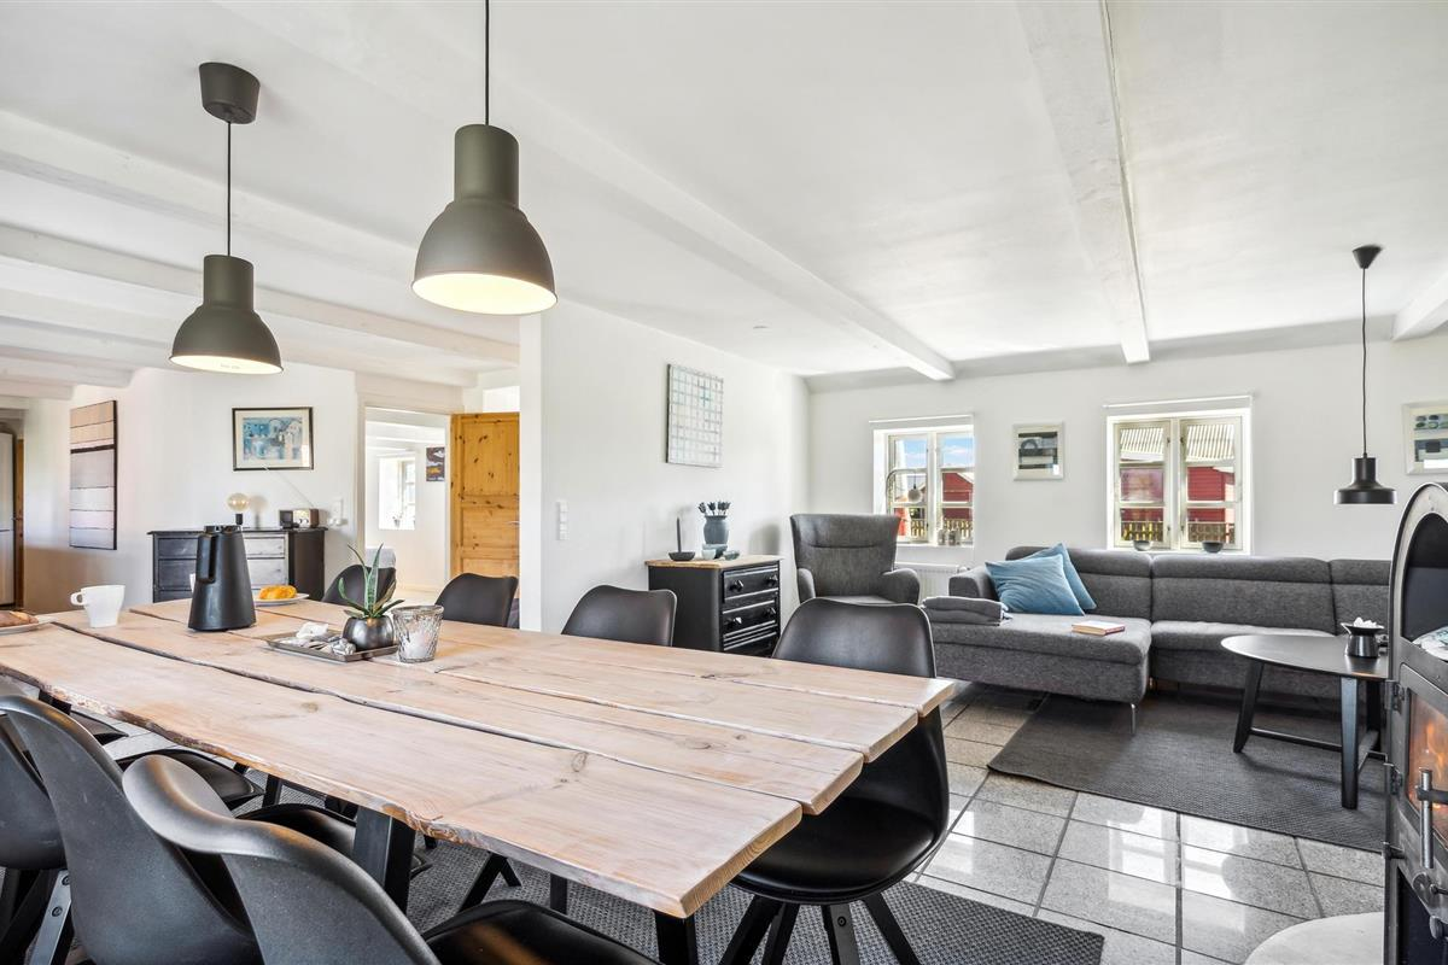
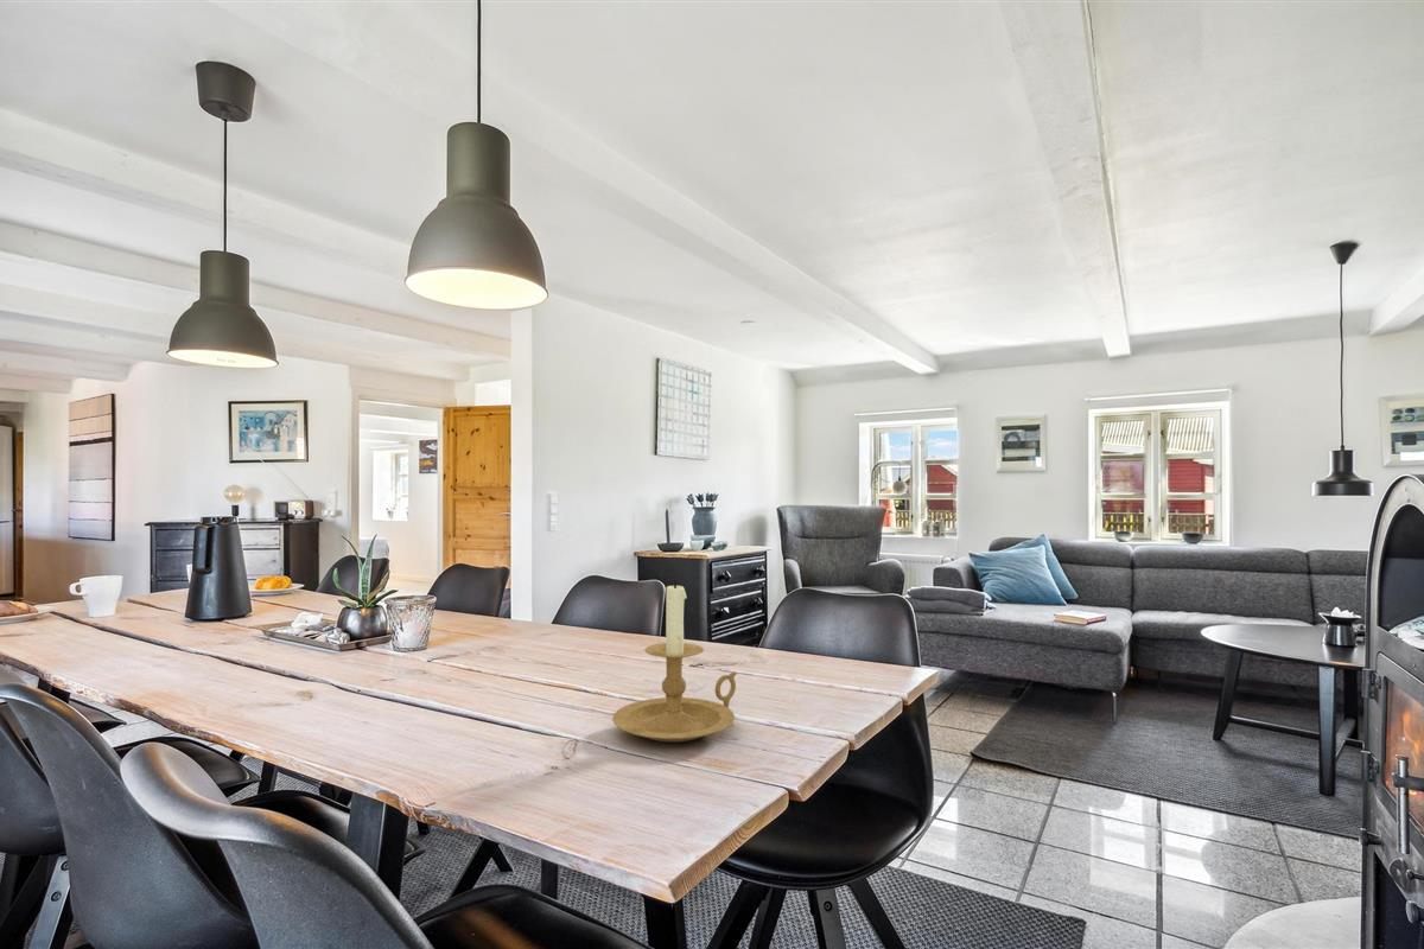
+ candle holder (674, 655)
